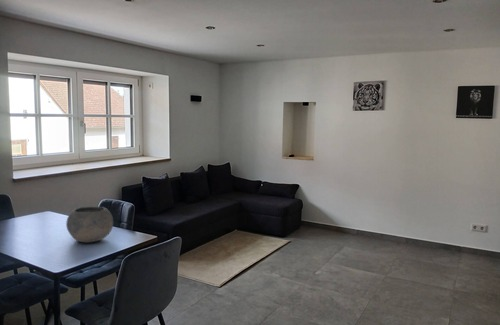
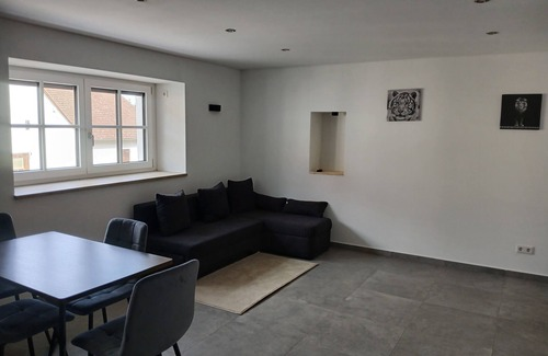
- bowl (90, 224)
